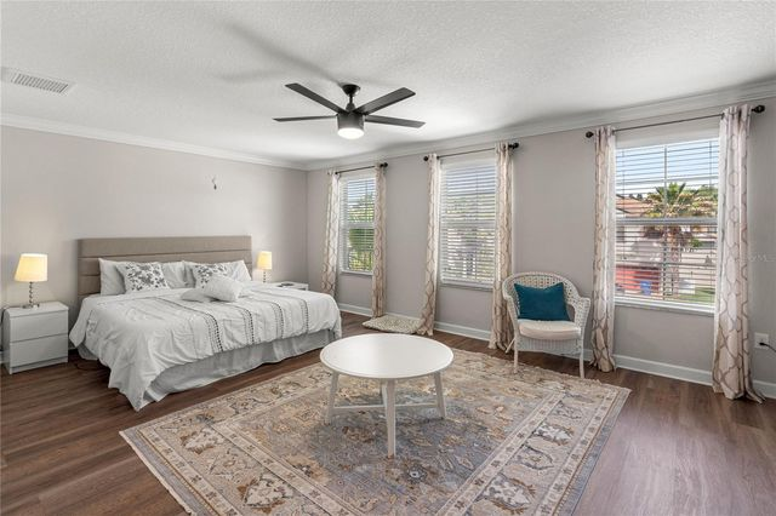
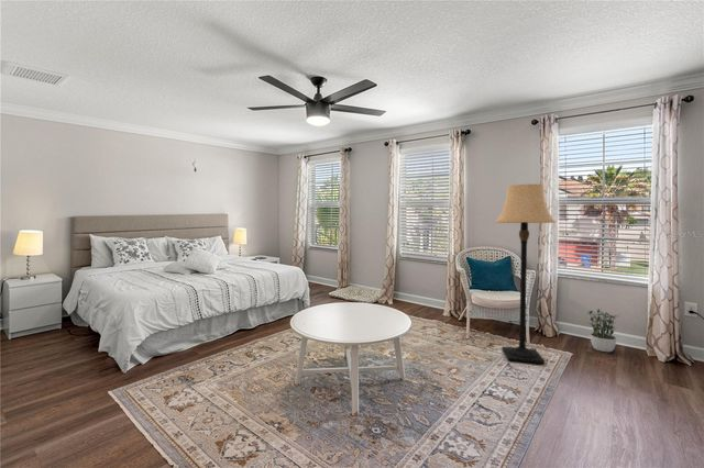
+ lamp (522, 271)
+ potted plant (602, 328)
